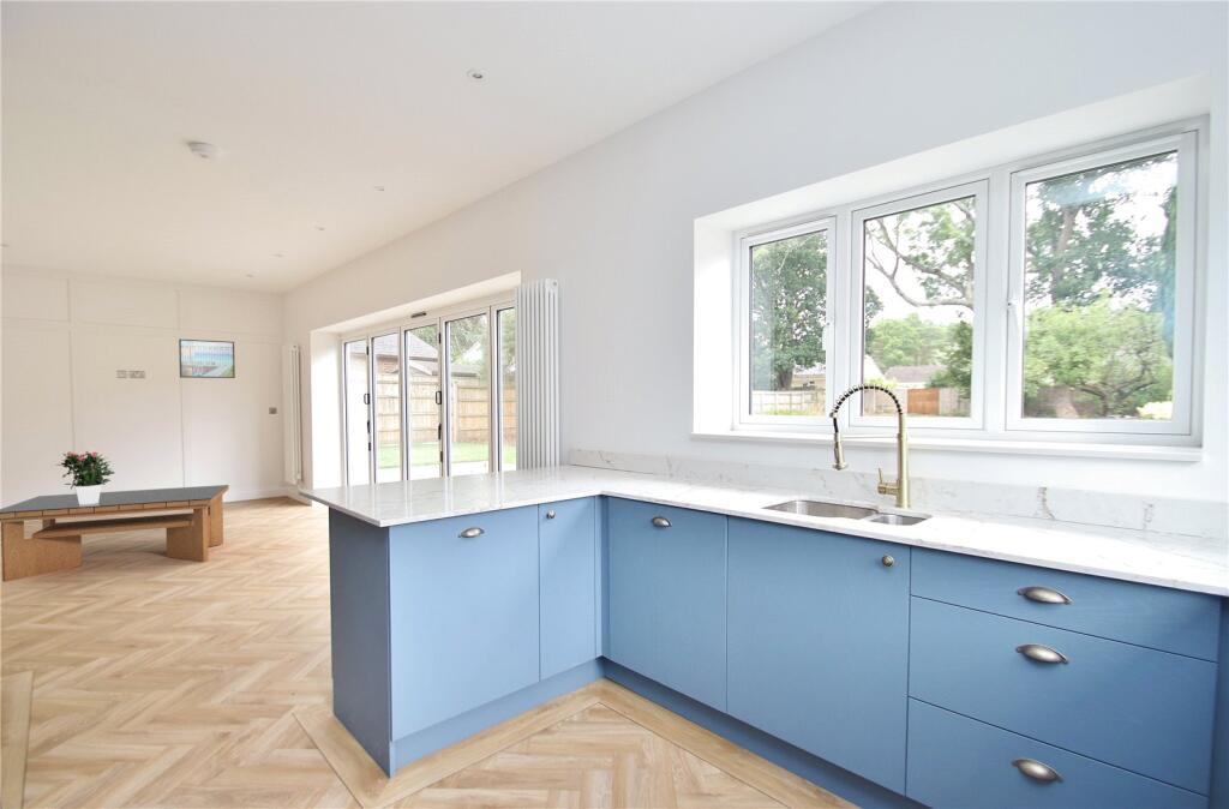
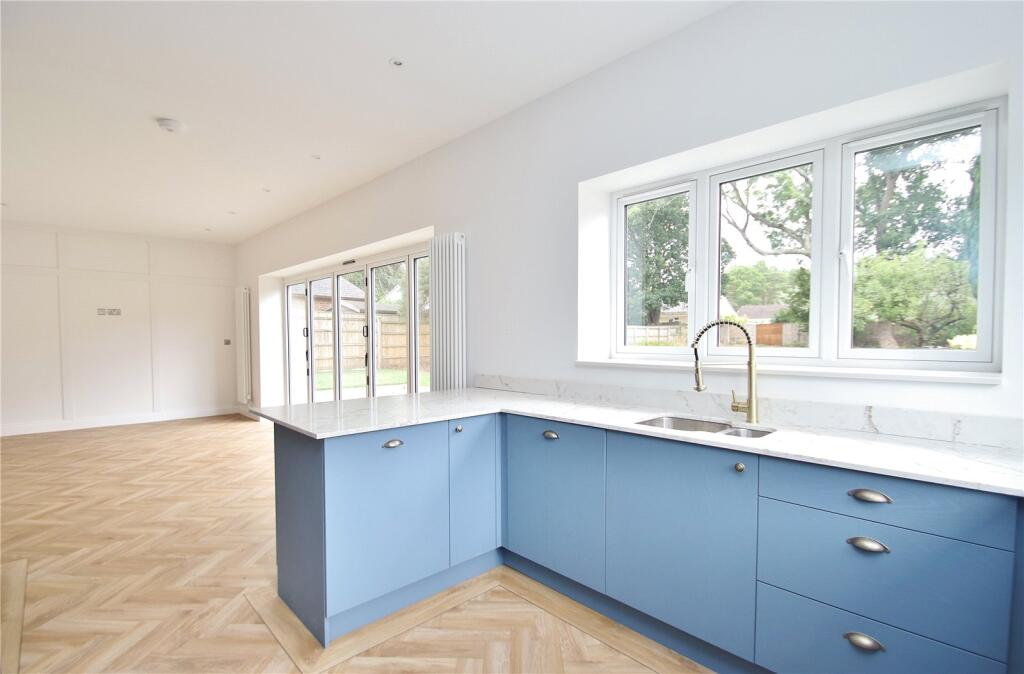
- coffee table (124, 528)
- potted flower (86, 477)
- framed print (208, 359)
